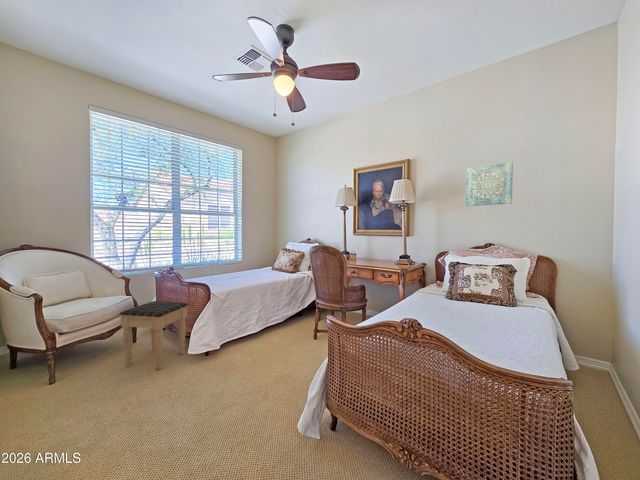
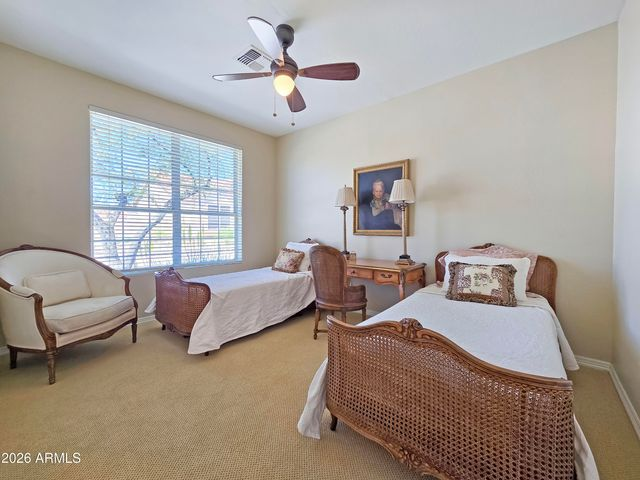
- wall art (488, 185)
- footstool (156, 332)
